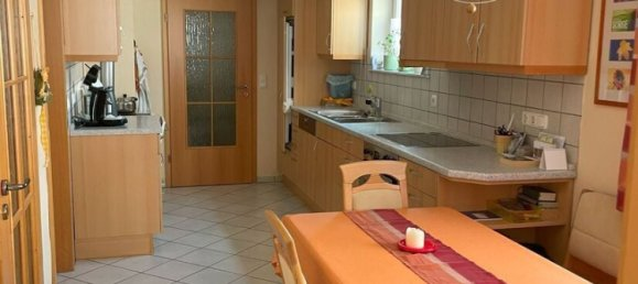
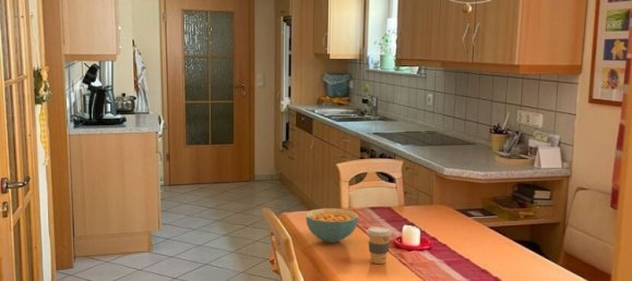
+ coffee cup (378, 245)
+ cereal bowl (331, 227)
